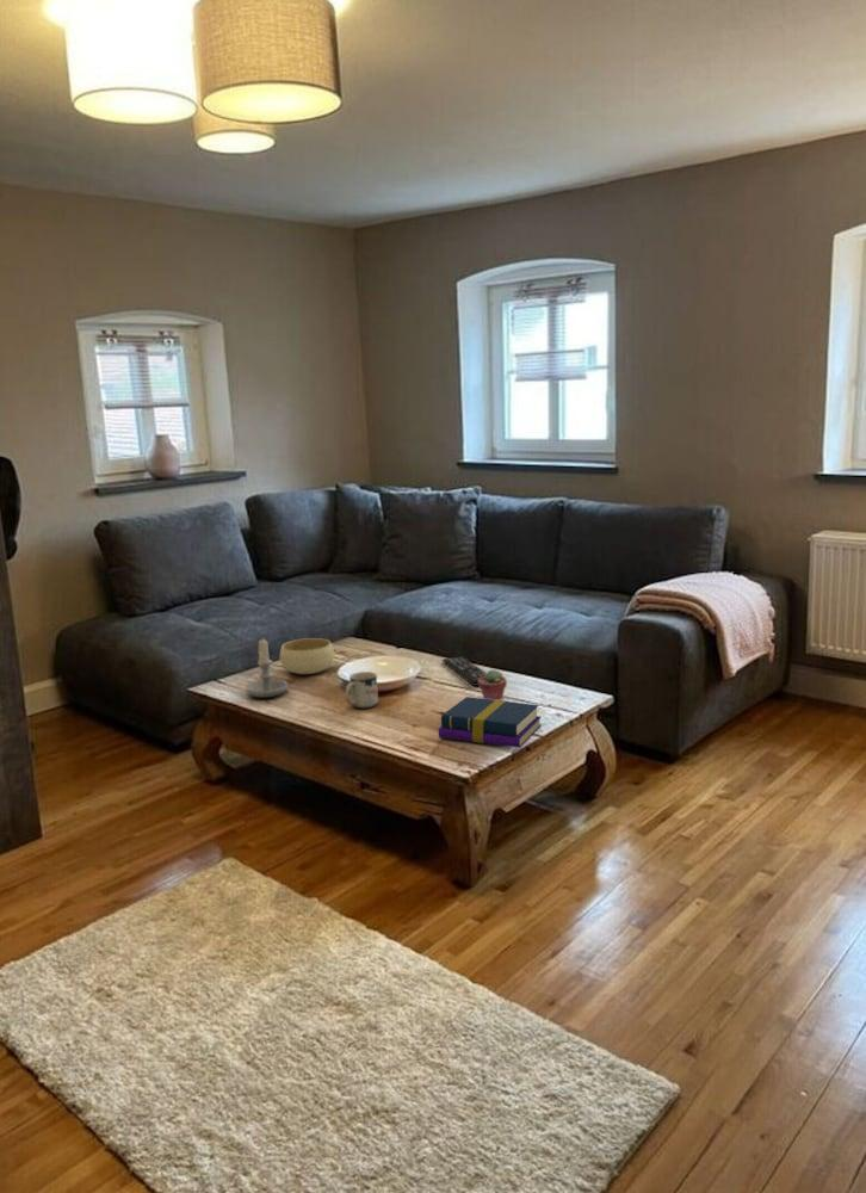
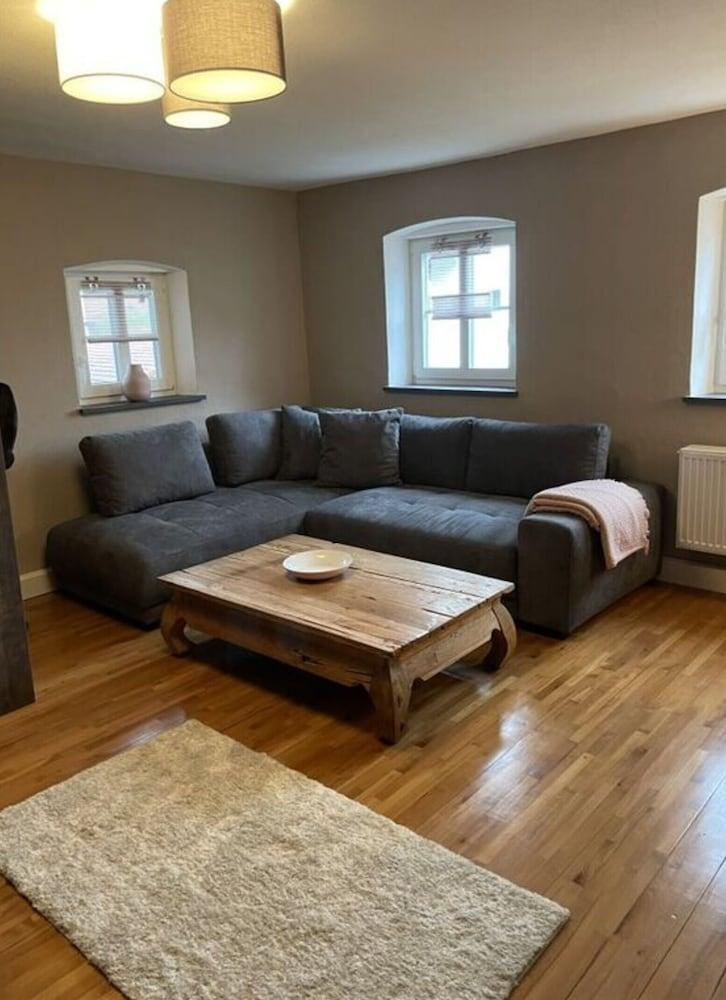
- potted succulent (493, 686)
- book (490, 721)
- candle (265, 666)
- remote control (468, 669)
- mug (359, 691)
- bowl (307, 657)
